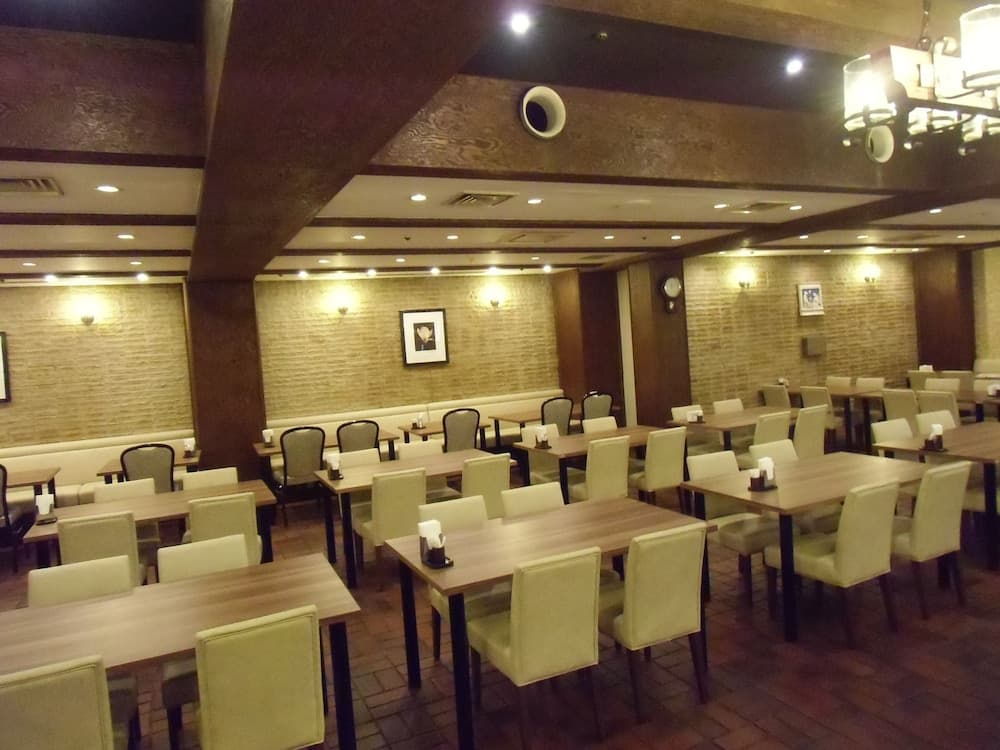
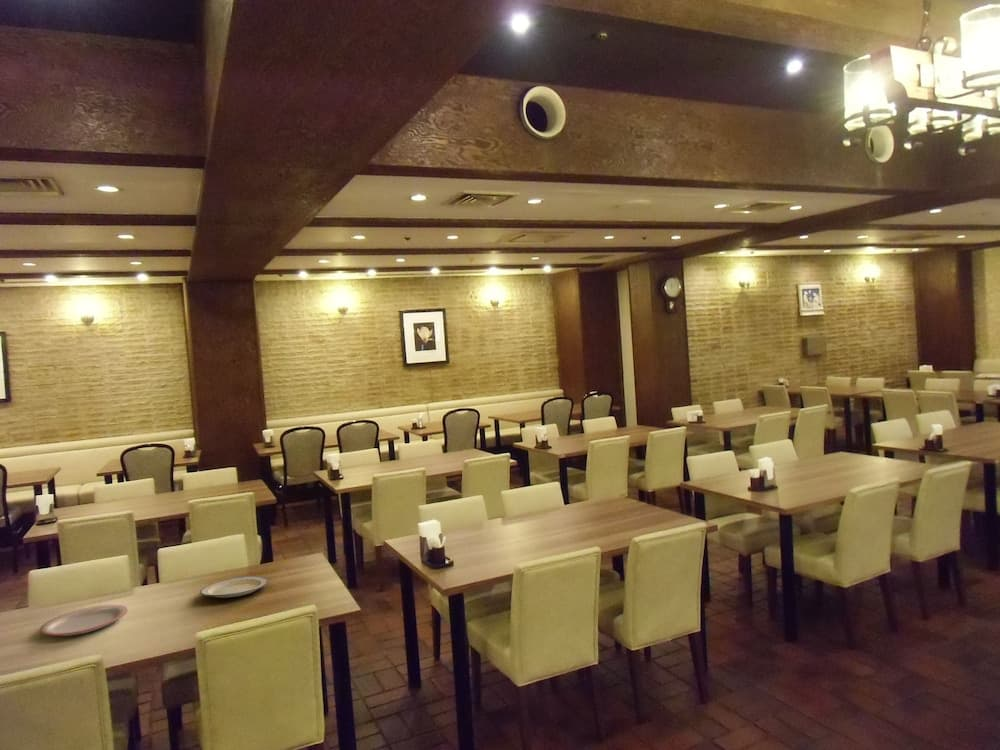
+ plate (235, 587)
+ plate (85, 621)
